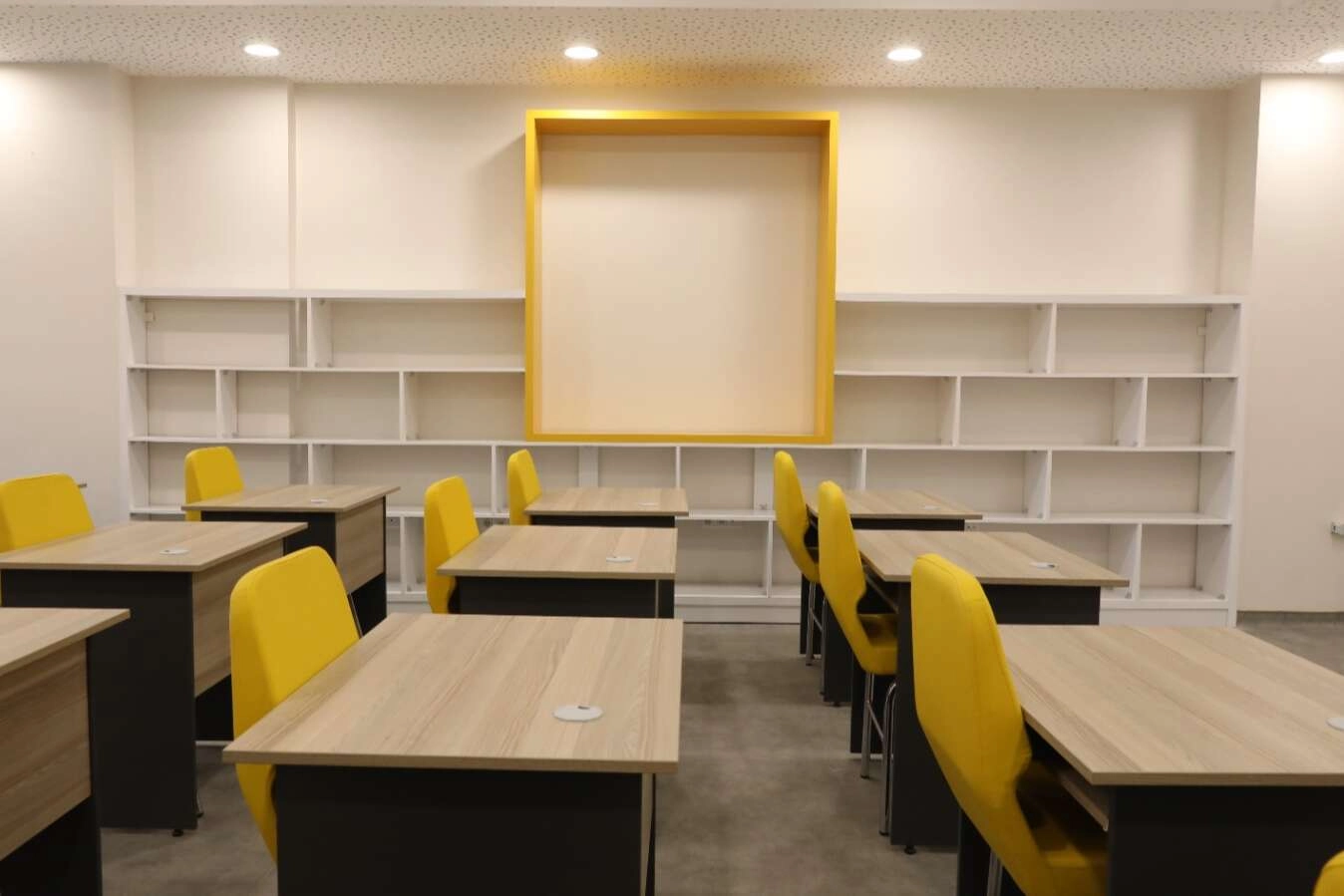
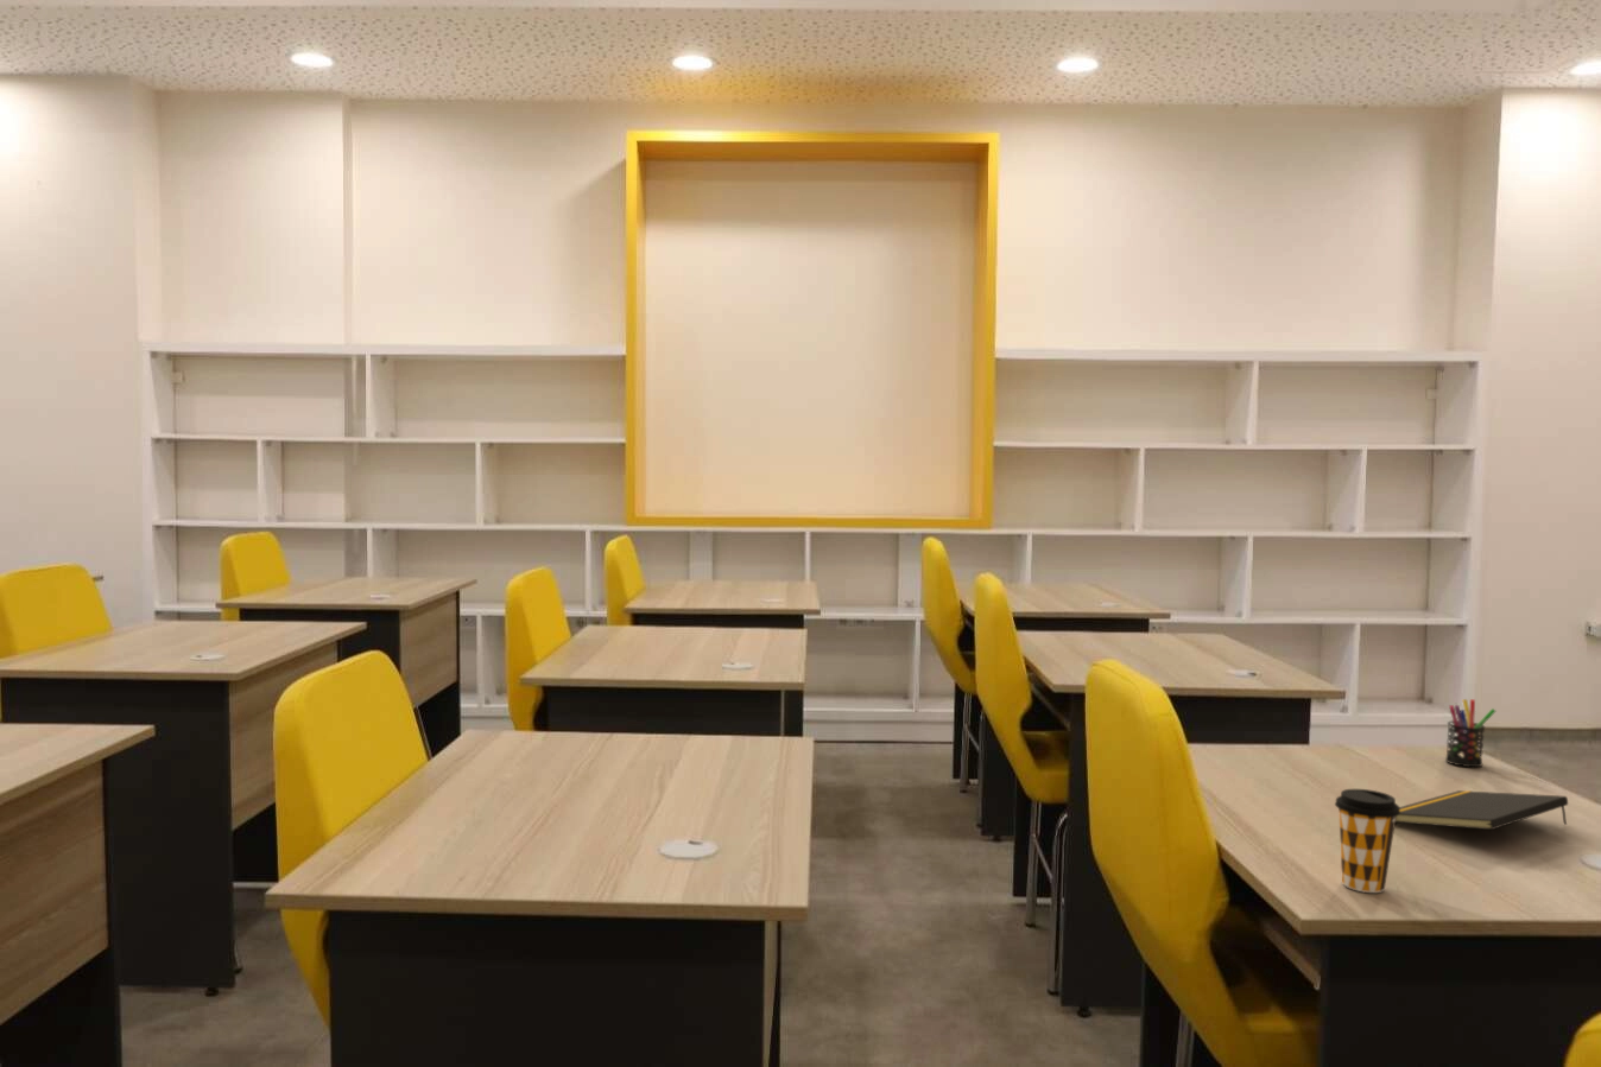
+ coffee cup (1365, 841)
+ notepad (1474, 809)
+ pen holder (1470, 730)
